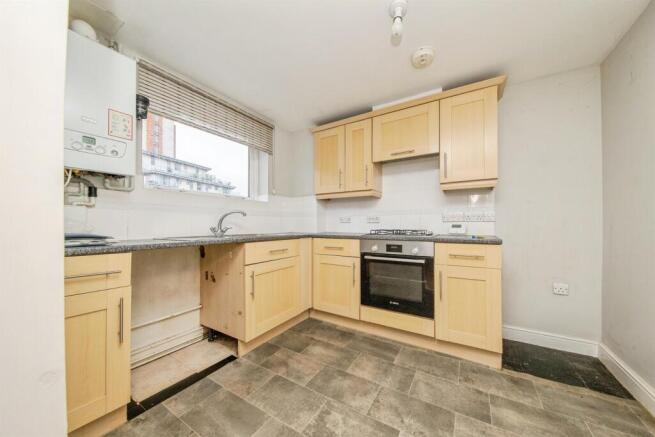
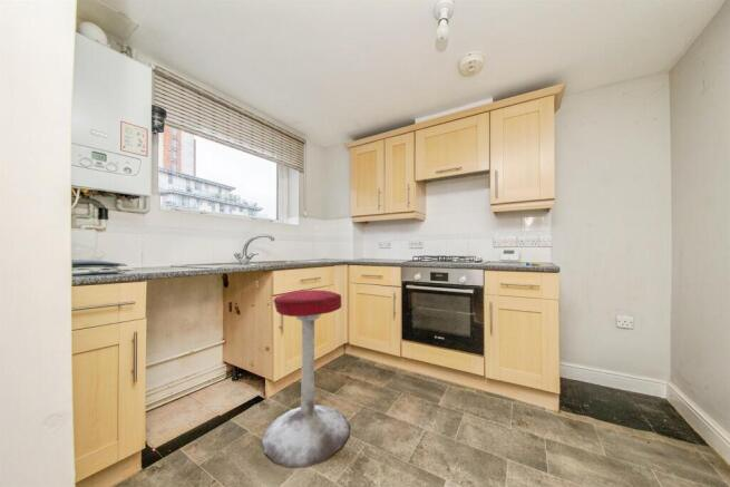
+ stool (306, 363)
